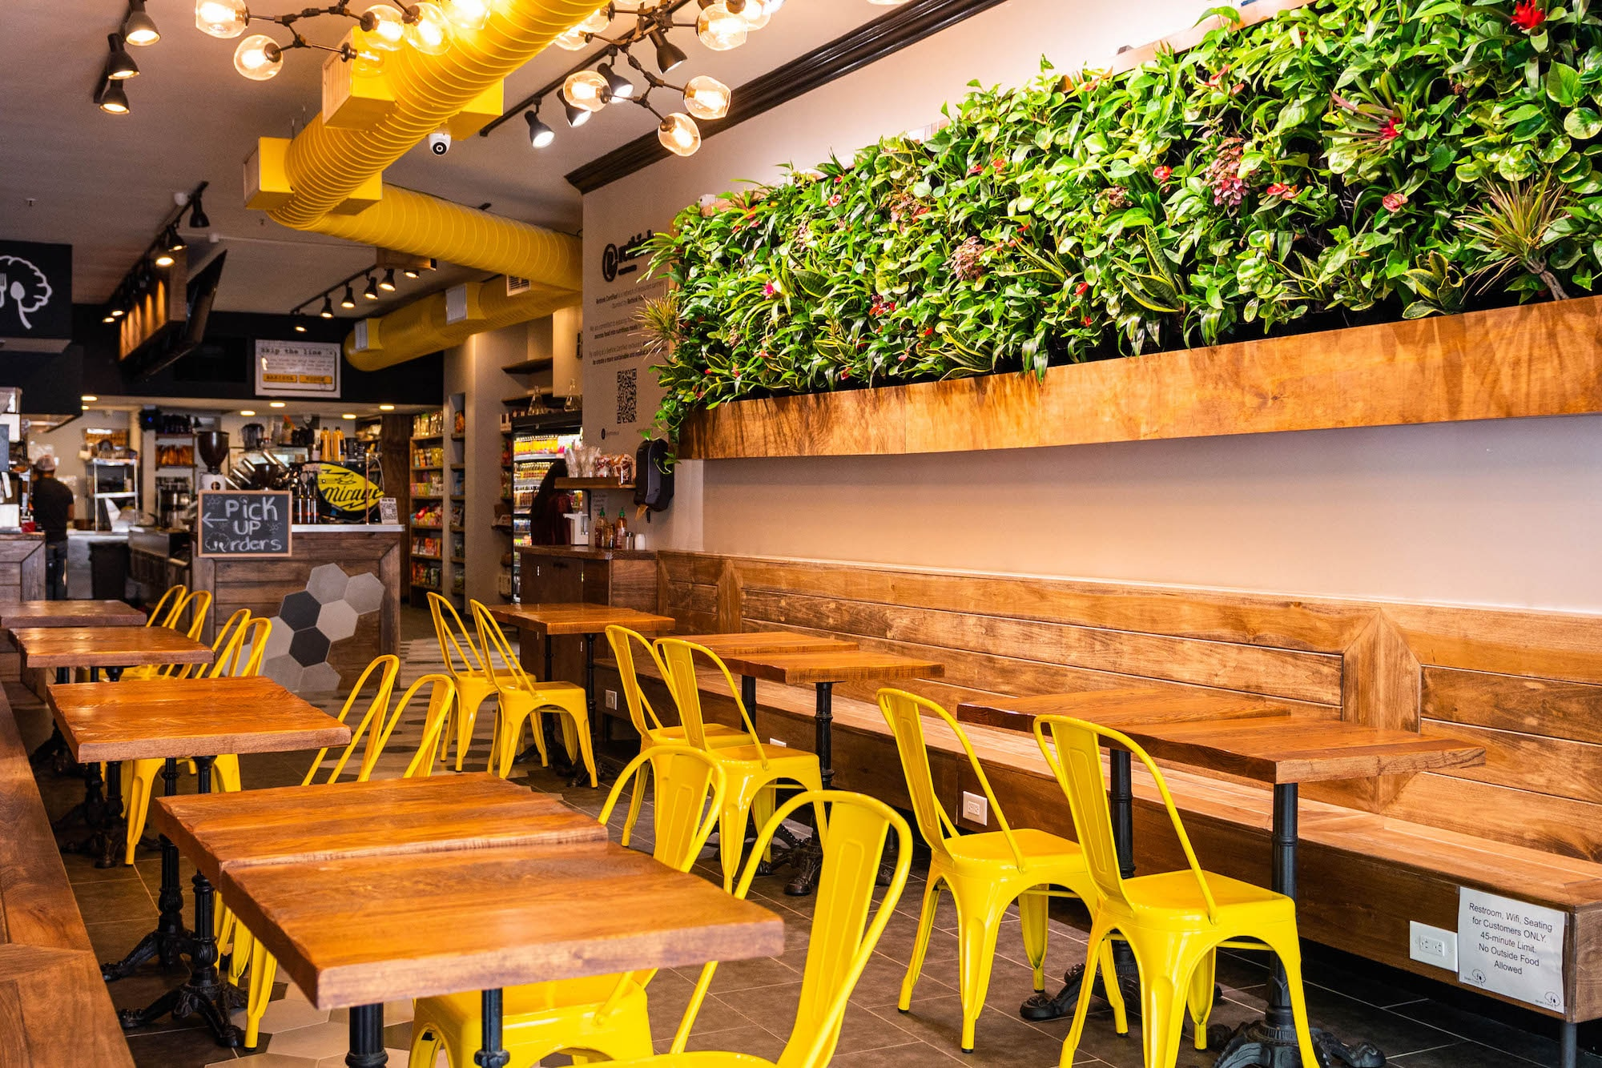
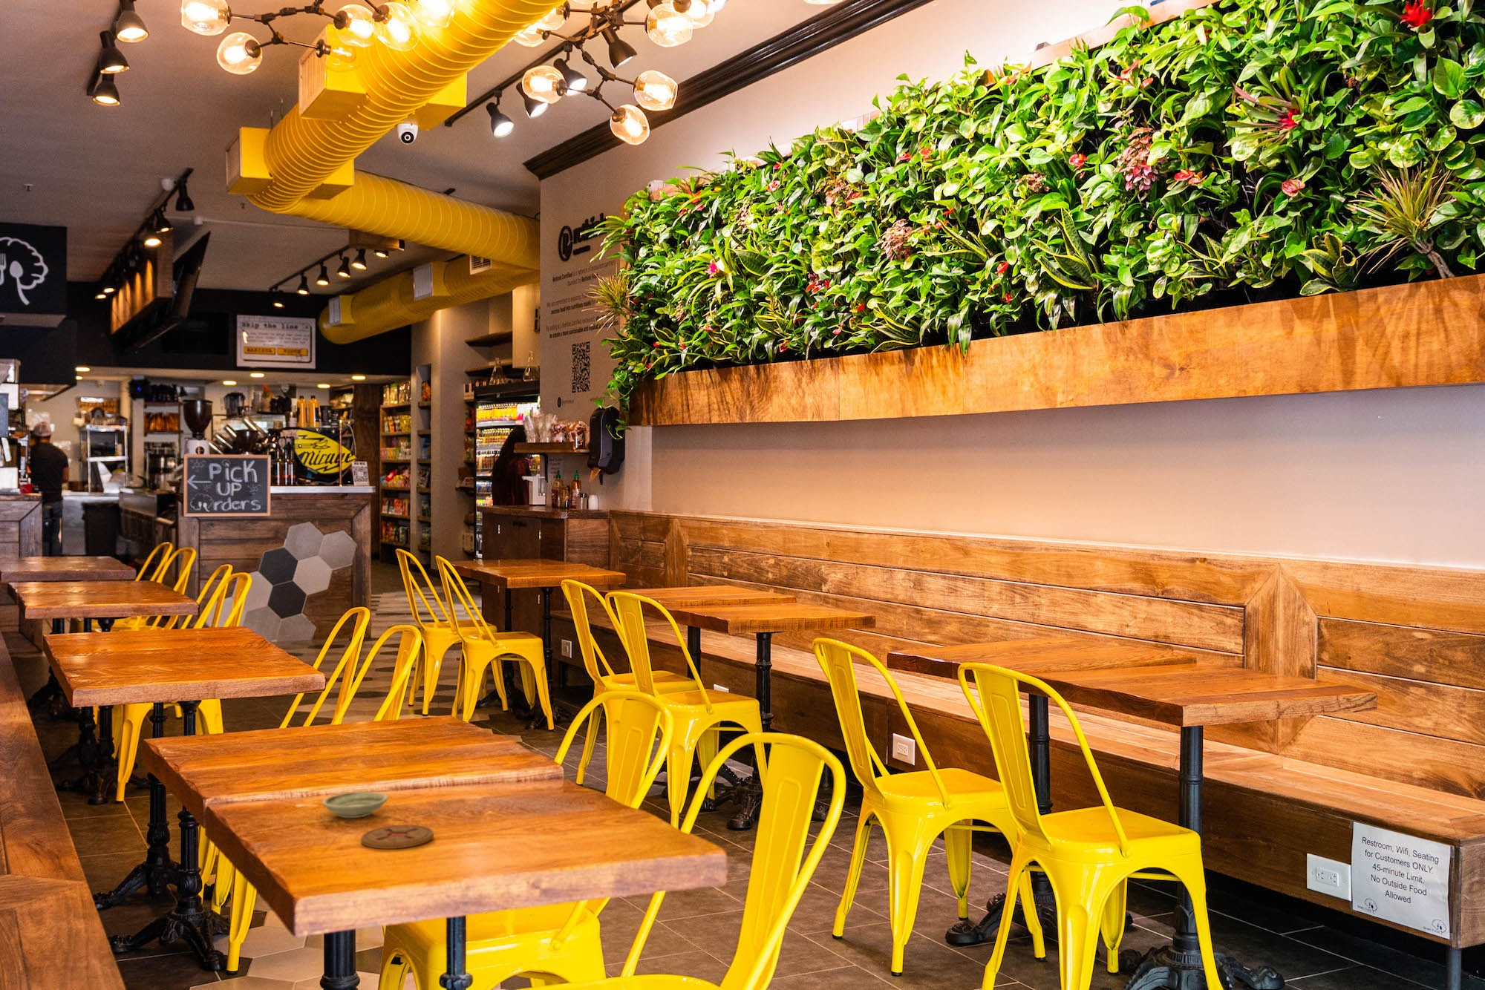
+ coaster (398, 836)
+ saucer (355, 805)
